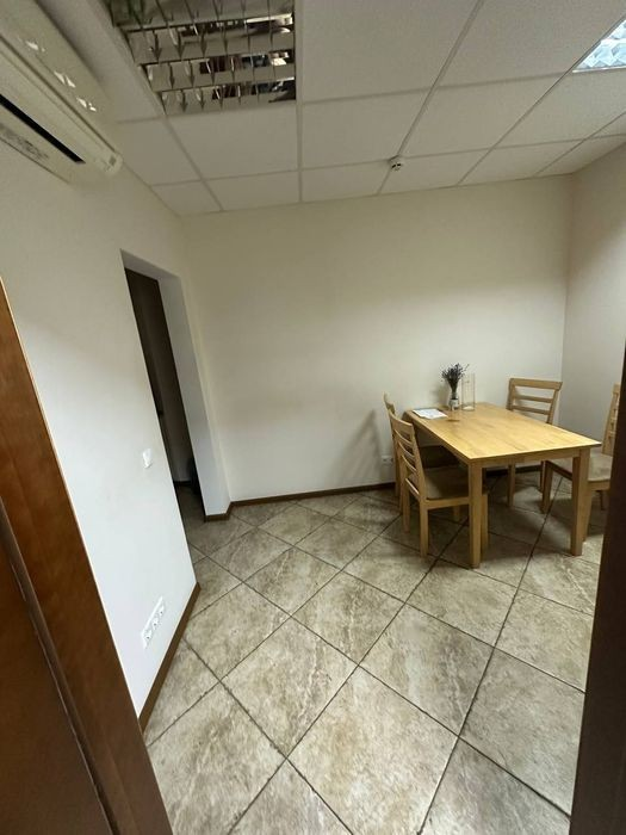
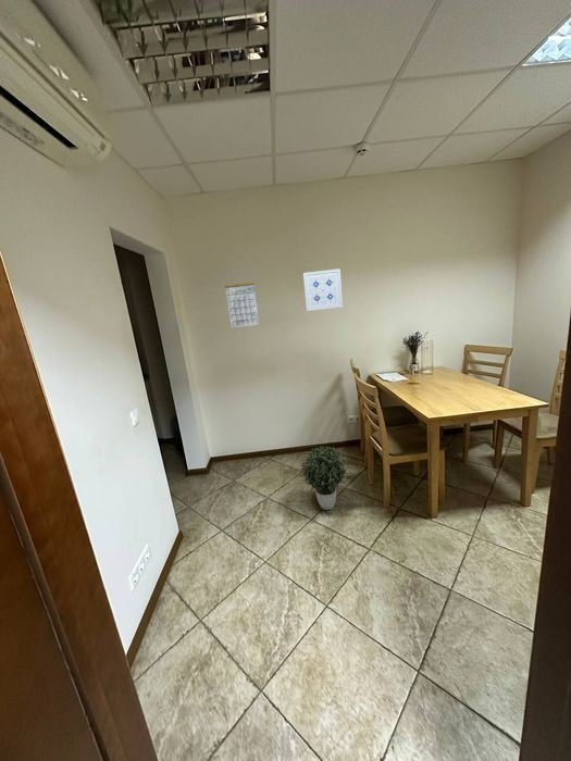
+ calendar (241, 300)
+ potted plant (325, 477)
+ wall art (323, 290)
